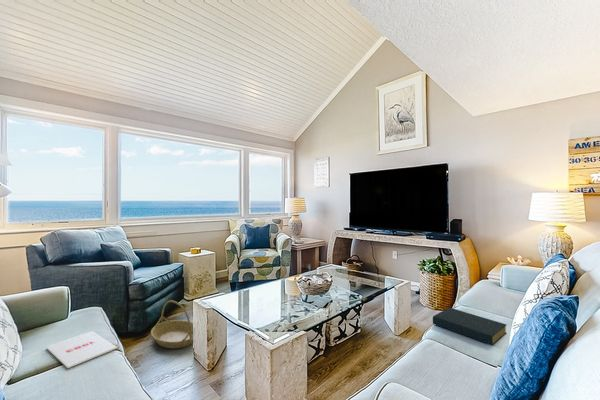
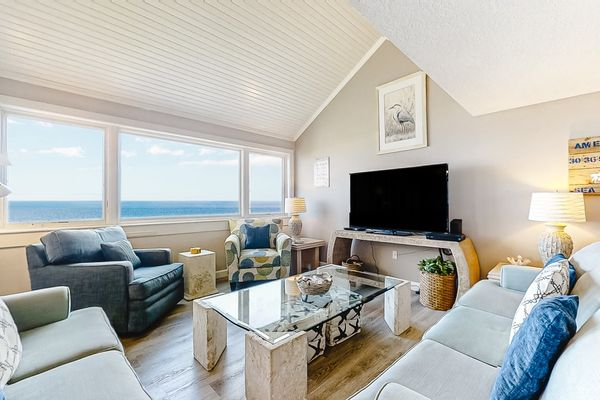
- hardback book (468, 324)
- magazine (81, 347)
- basket (175, 320)
